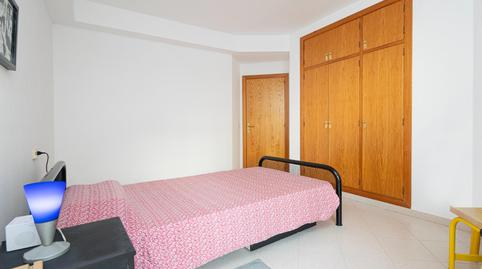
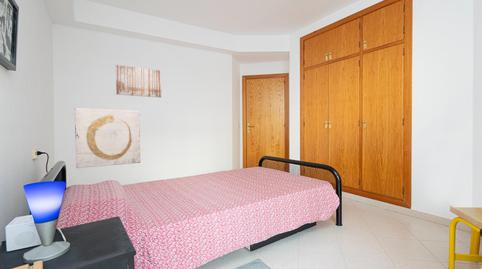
+ wall art (139, 82)
+ wall art (109, 137)
